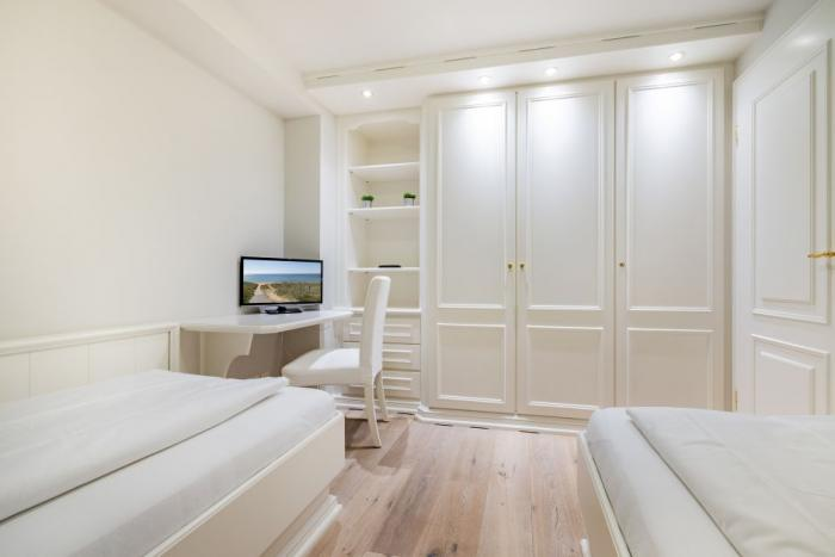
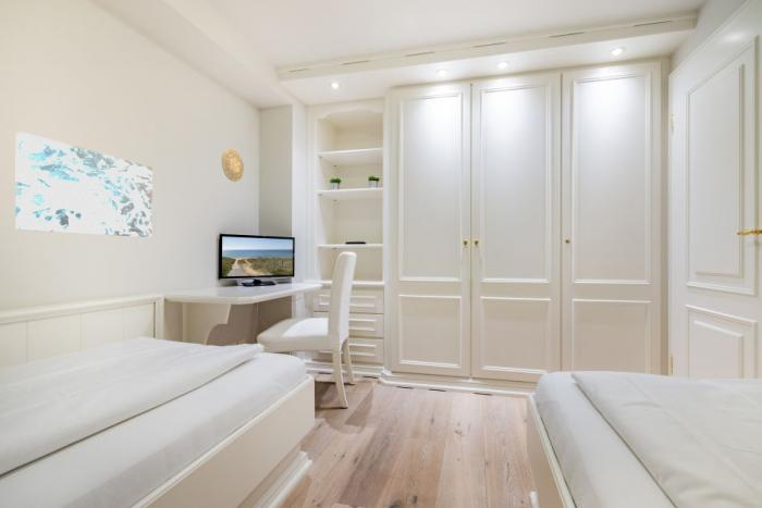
+ wall art (94, 193)
+ decorative plate (234, 164)
